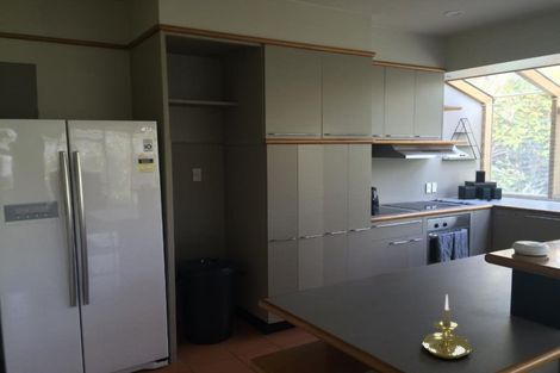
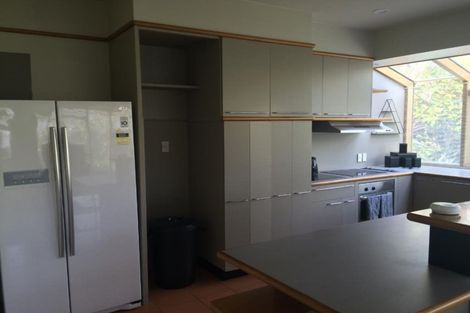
- candle holder (446, 323)
